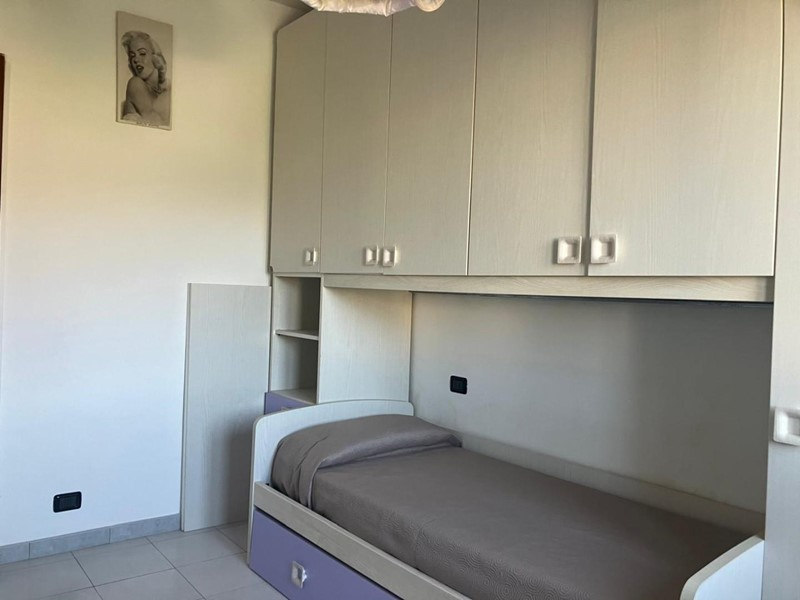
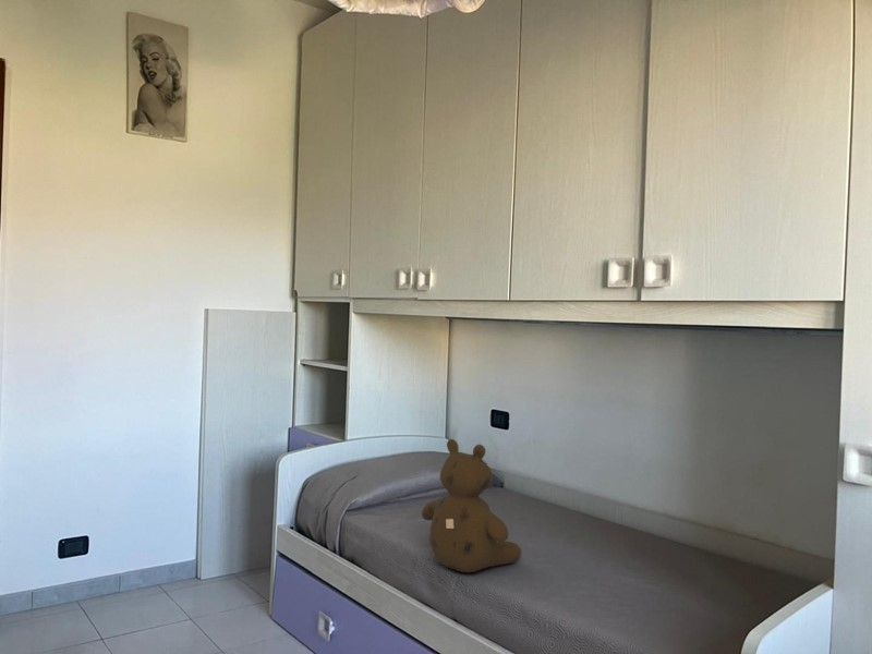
+ teddy bear (475, 501)
